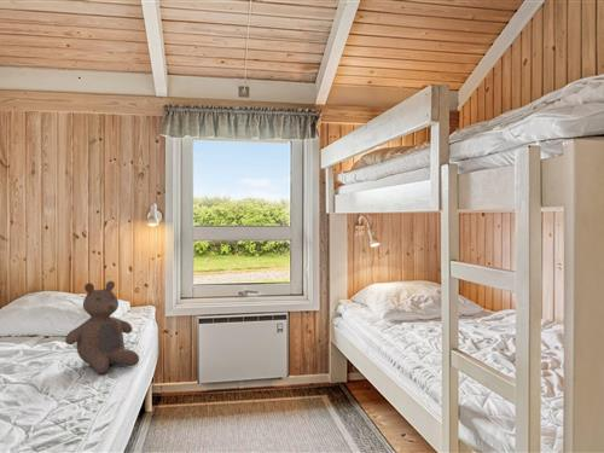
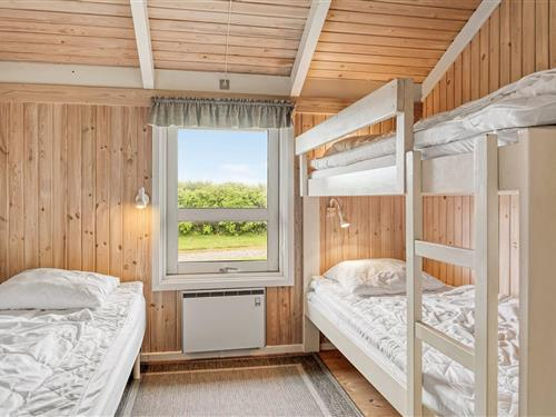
- bear (106, 324)
